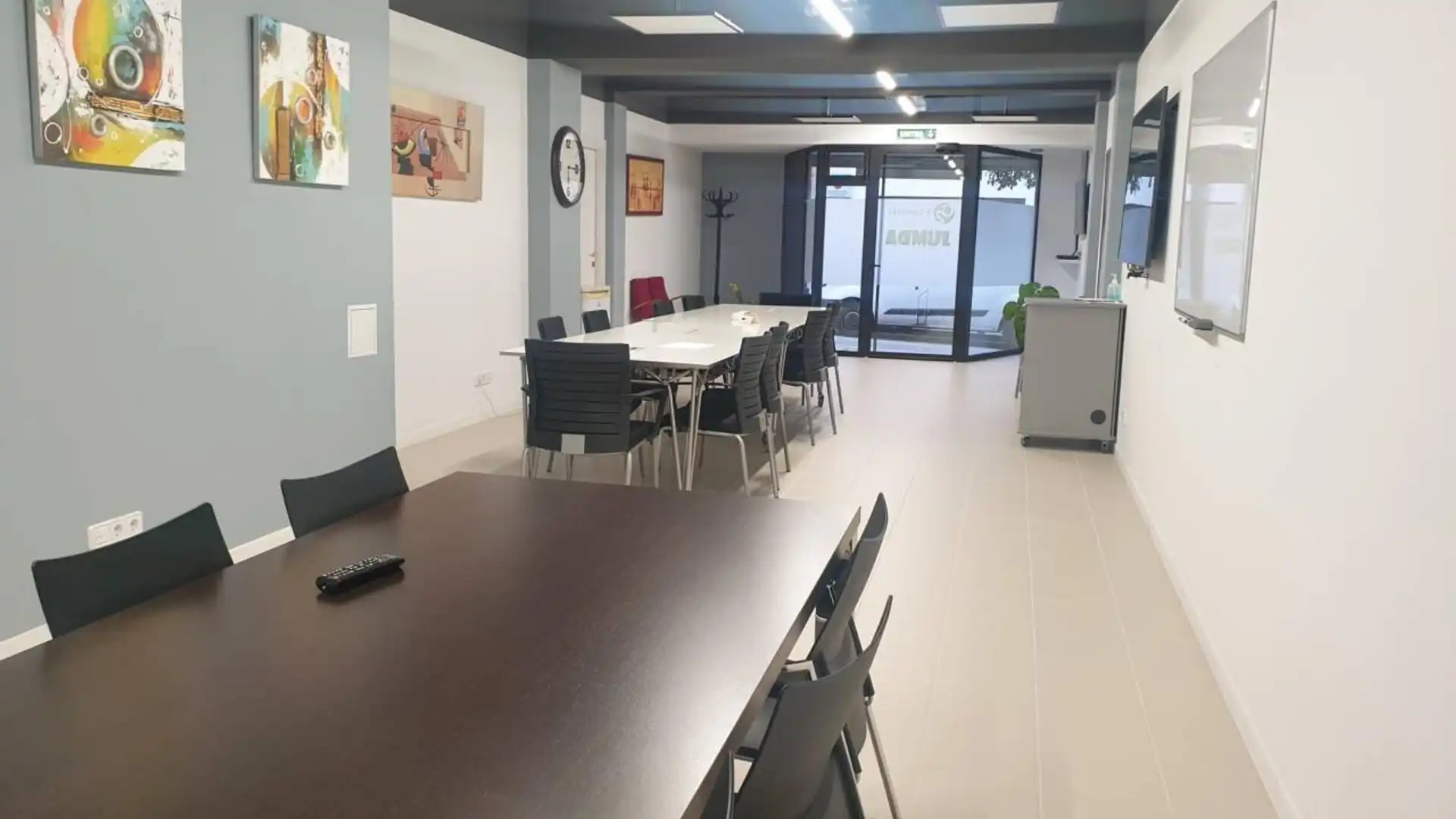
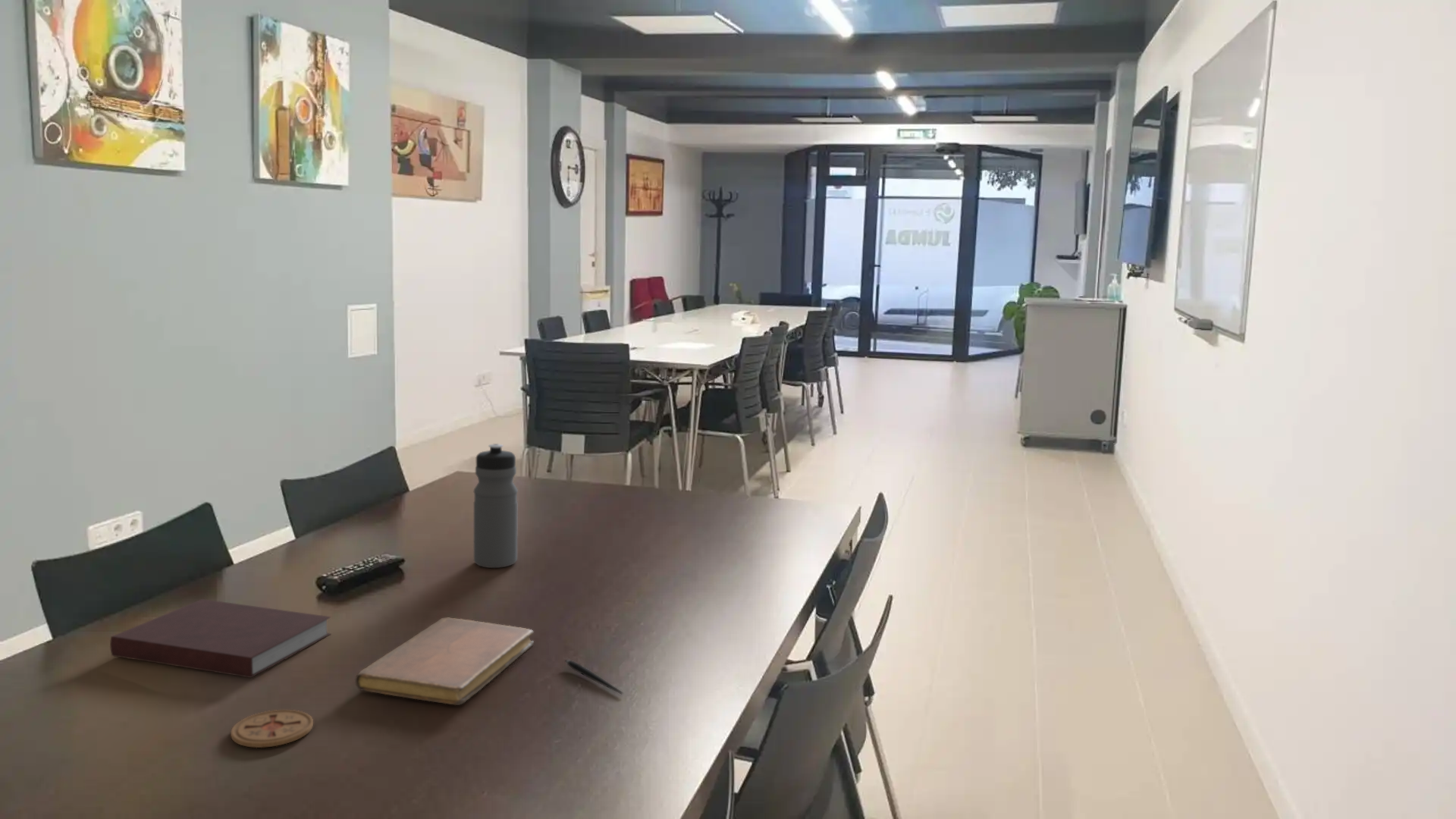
+ water bottle (495, 504)
+ pen (592, 676)
+ notebook (224, 635)
+ coaster (272, 727)
+ notebook (450, 657)
